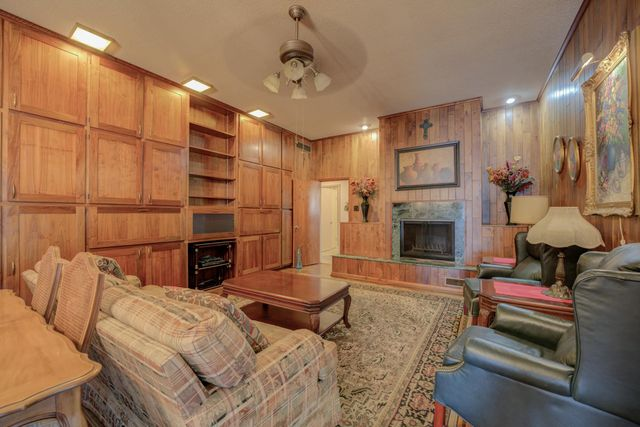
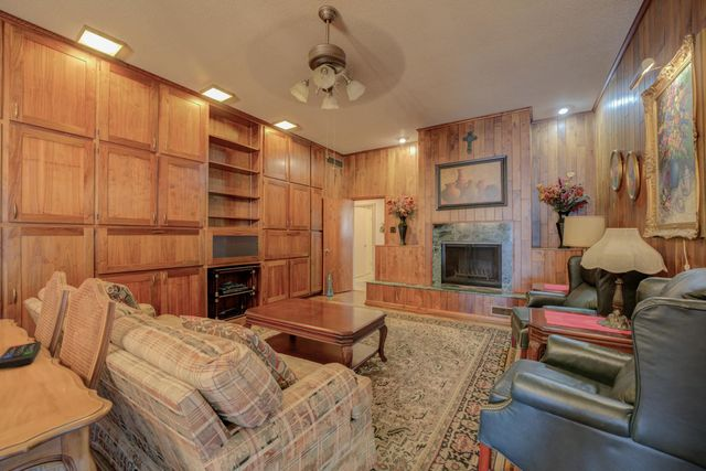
+ remote control (20, 354)
